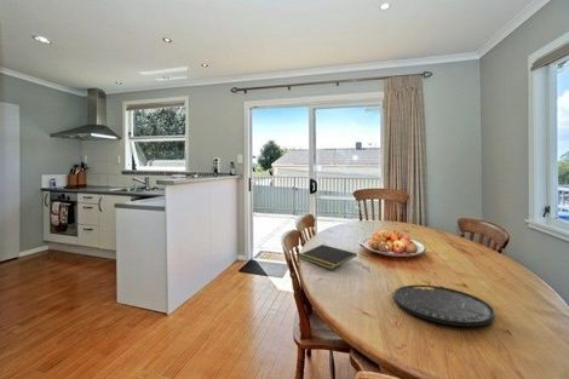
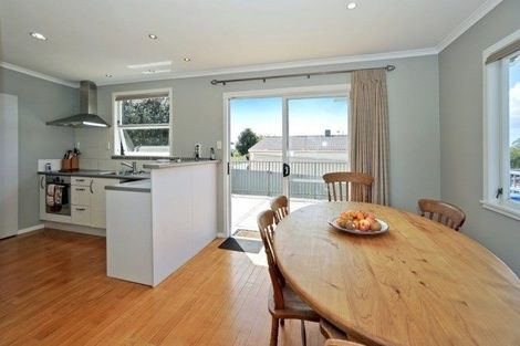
- plate (439, 302)
- notepad (326, 255)
